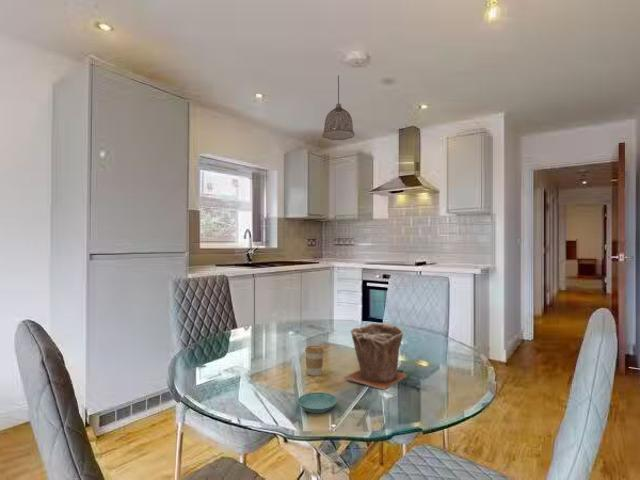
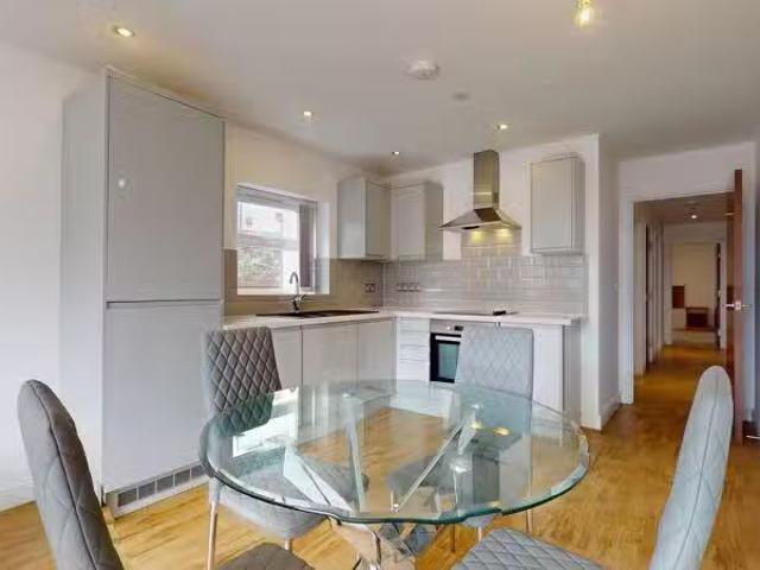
- saucer (317, 403)
- coffee cup (314, 359)
- plant pot (376, 352)
- pendant lamp (338, 105)
